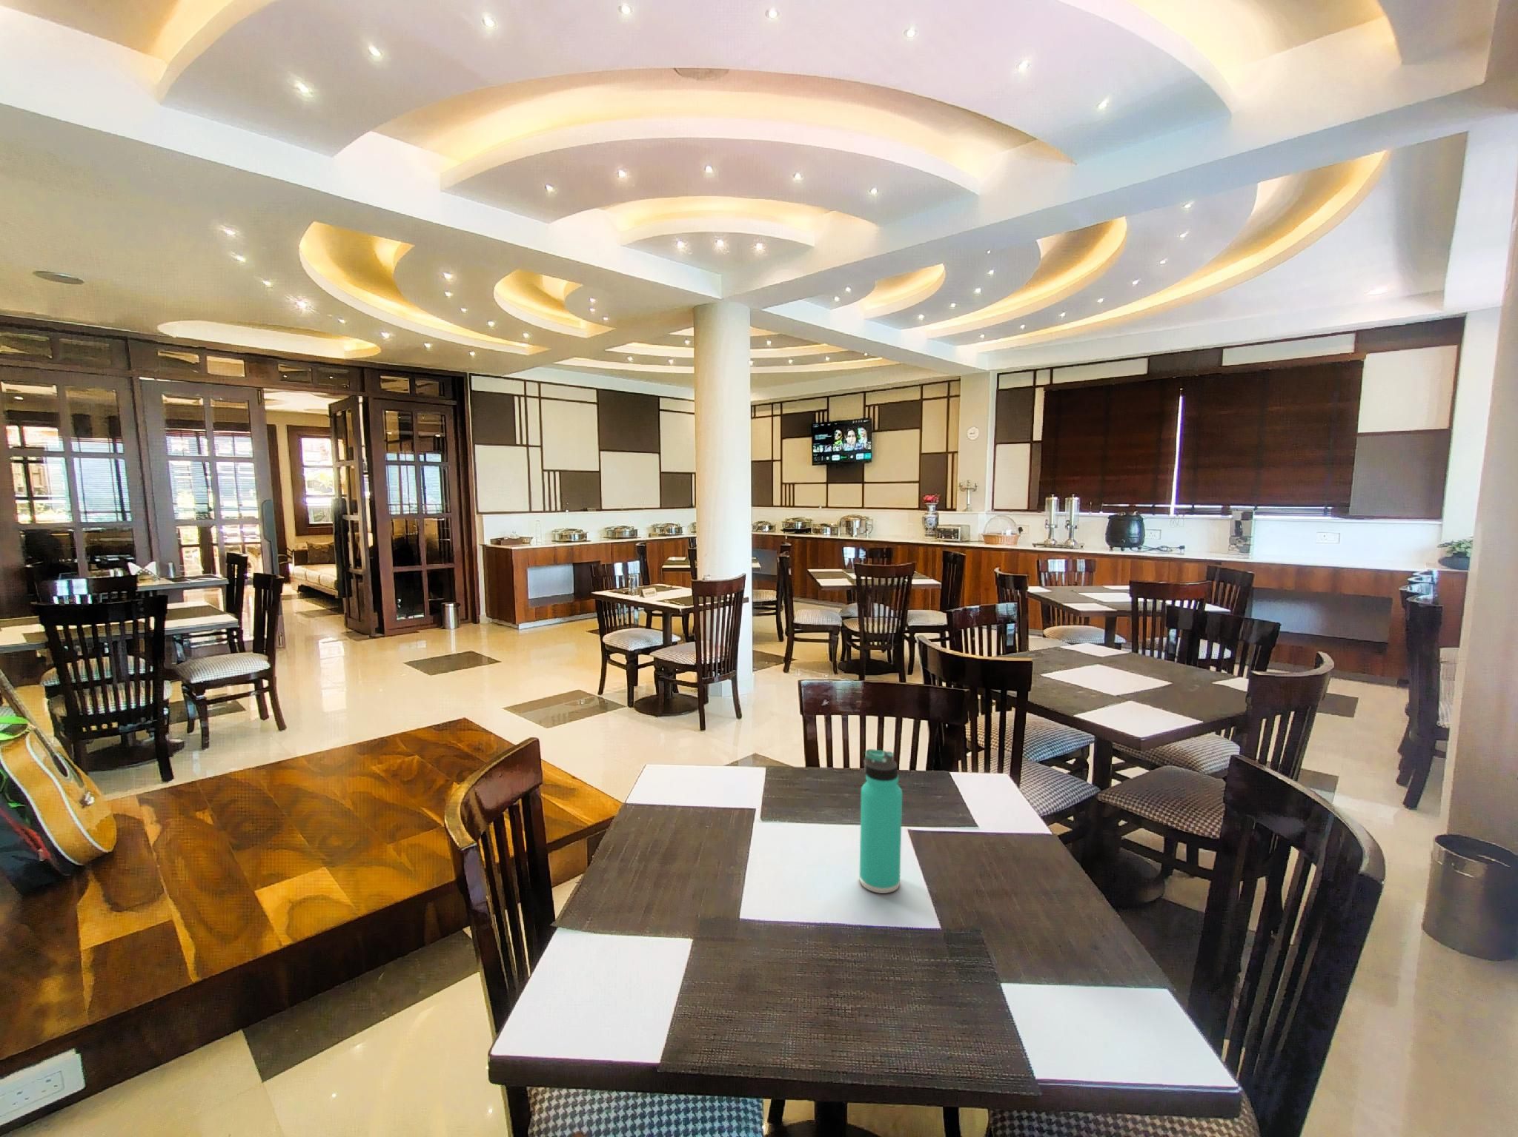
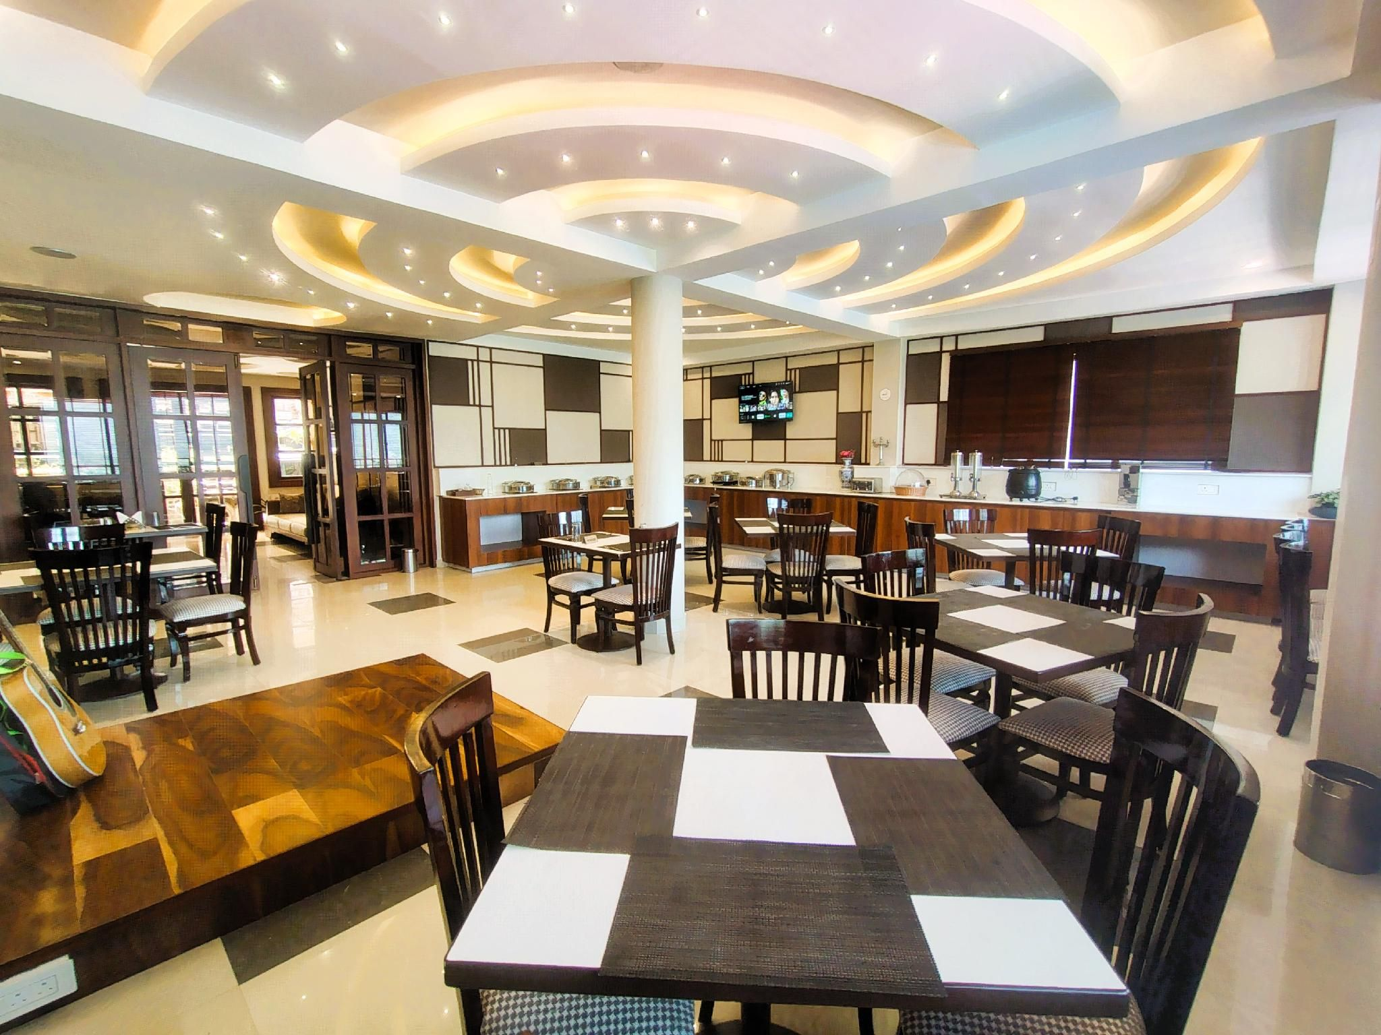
- thermos bottle (881, 817)
